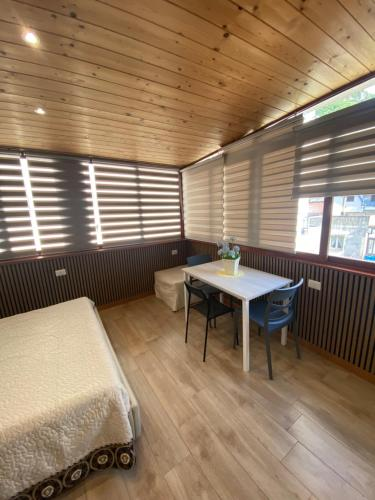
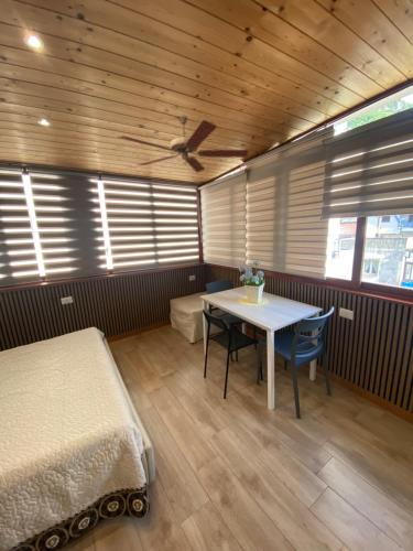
+ ceiling fan (188, 139)
